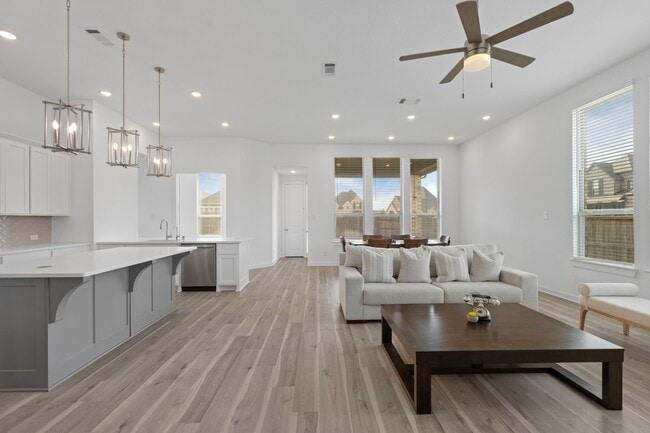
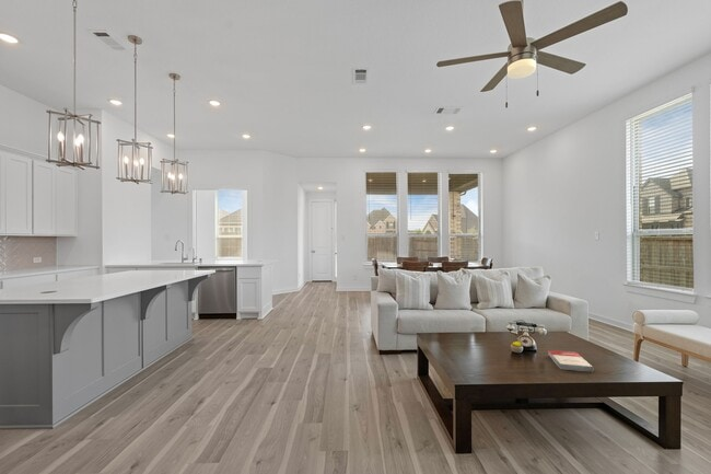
+ book (569, 360)
